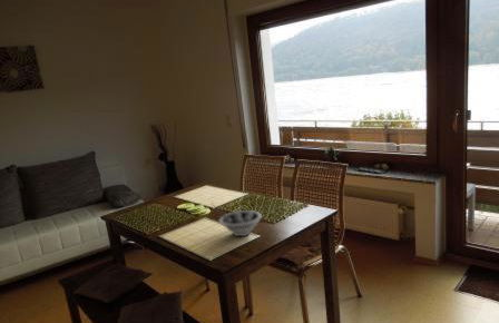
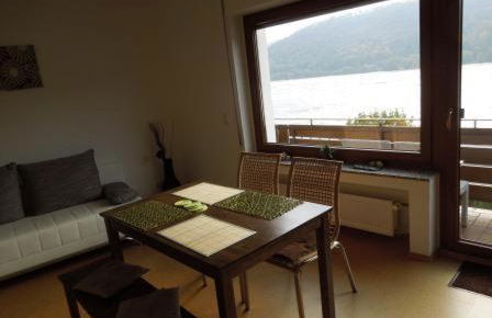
- bowl (235, 218)
